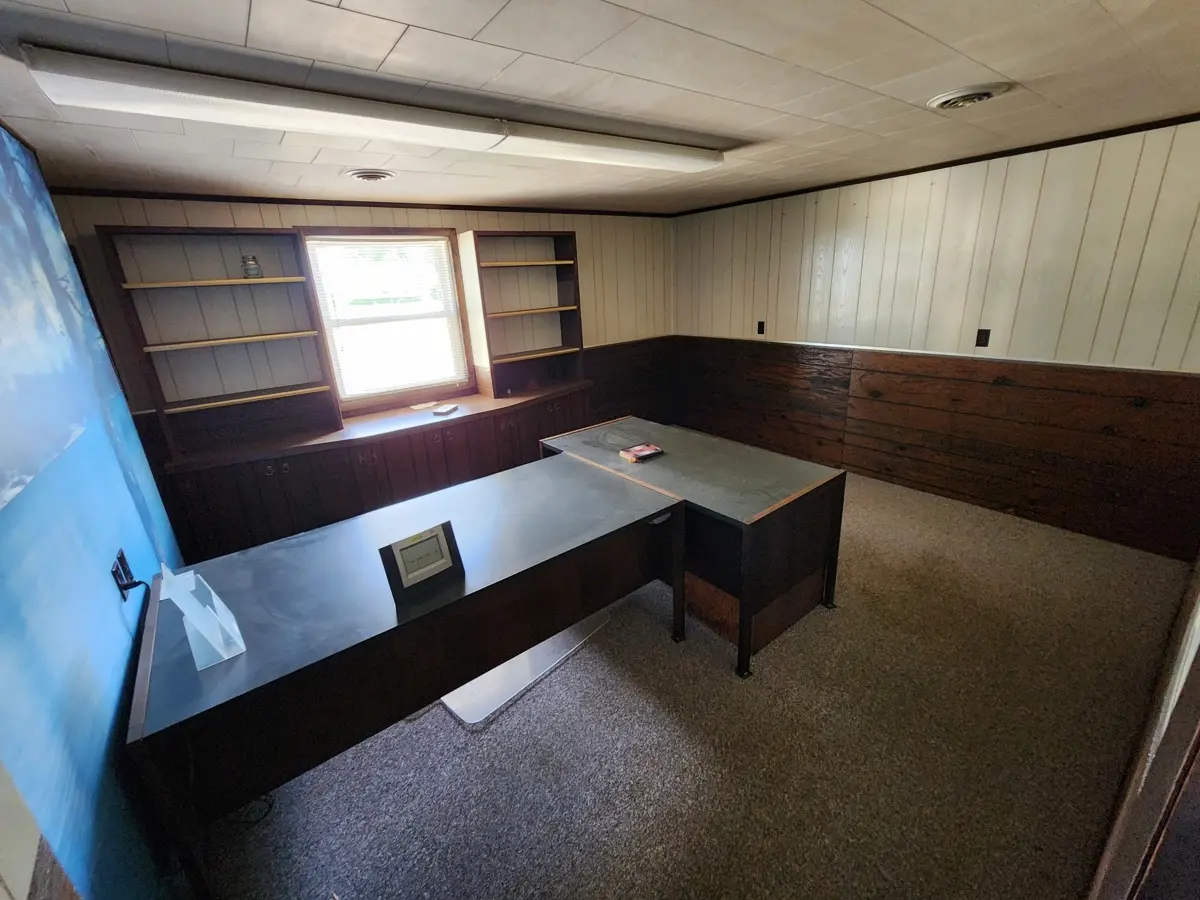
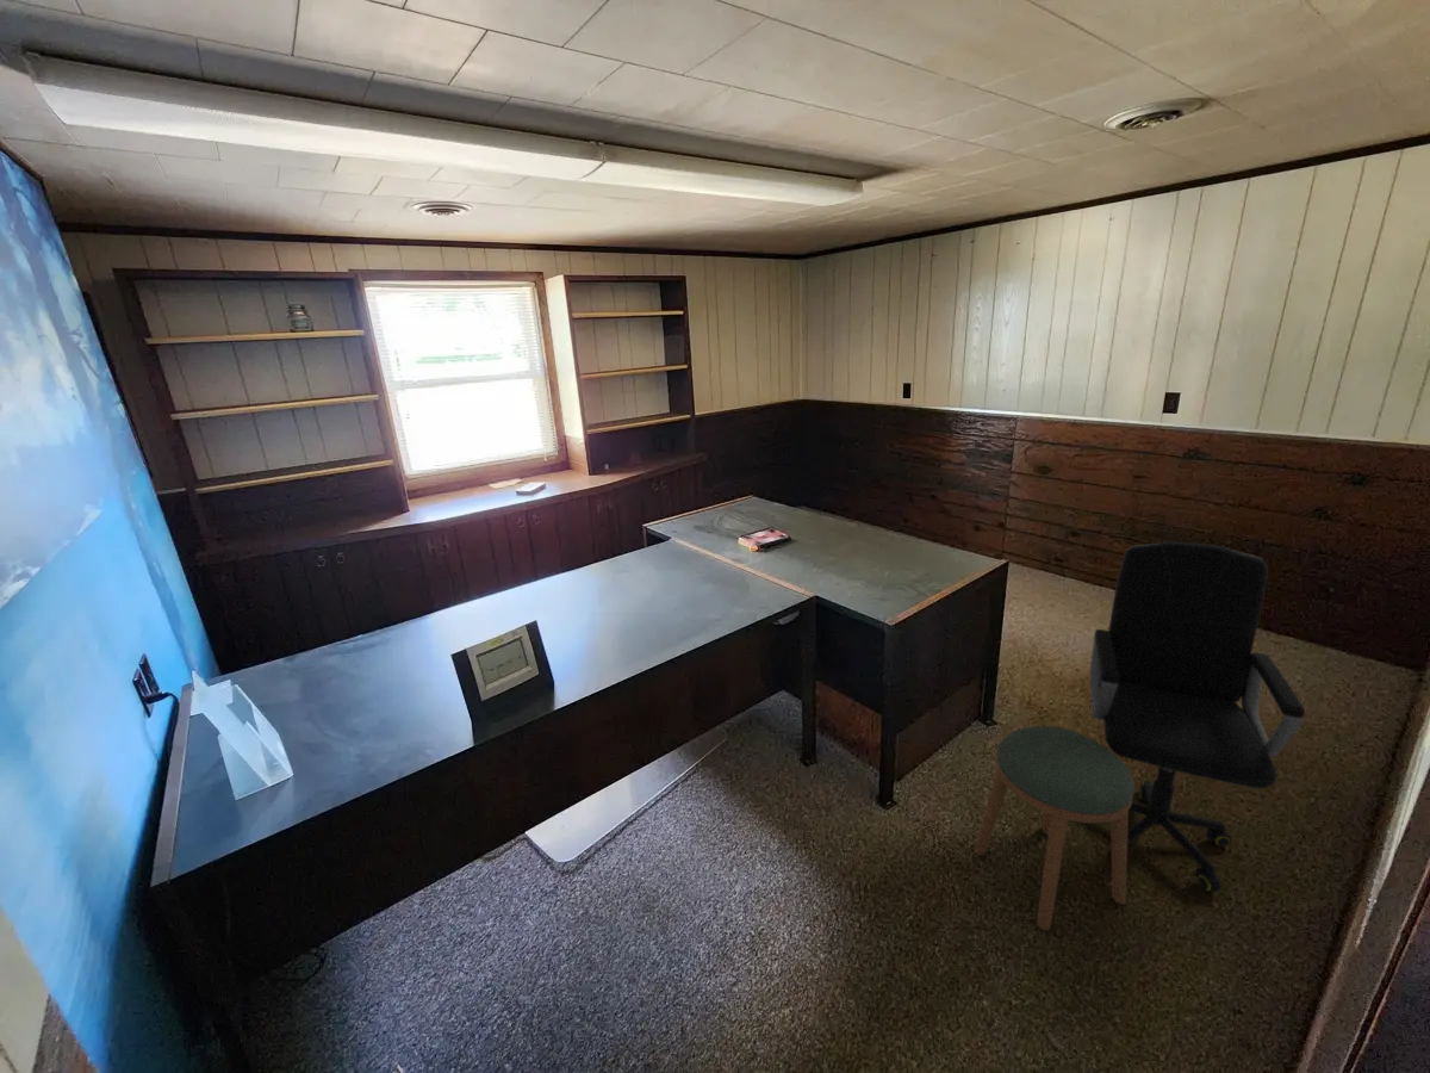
+ office chair (1177, 706)
+ stool (1055, 815)
